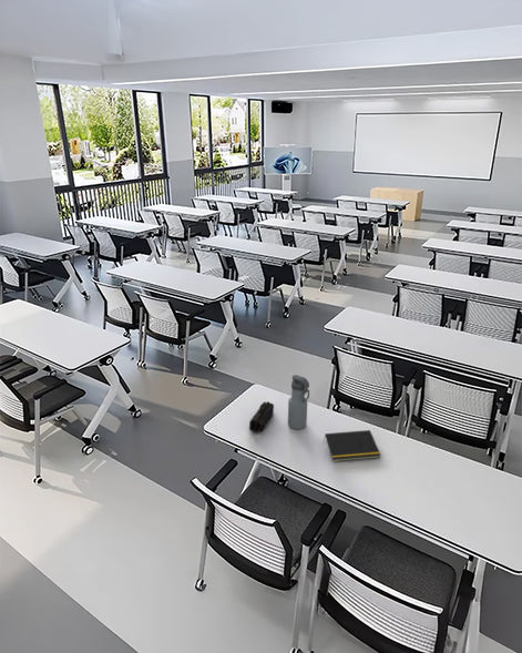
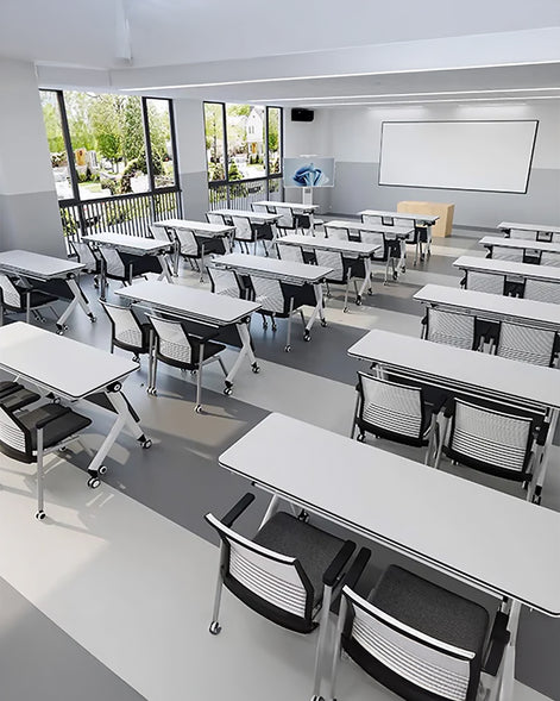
- pencil case (262, 414)
- water bottle (298, 401)
- notepad (351, 445)
